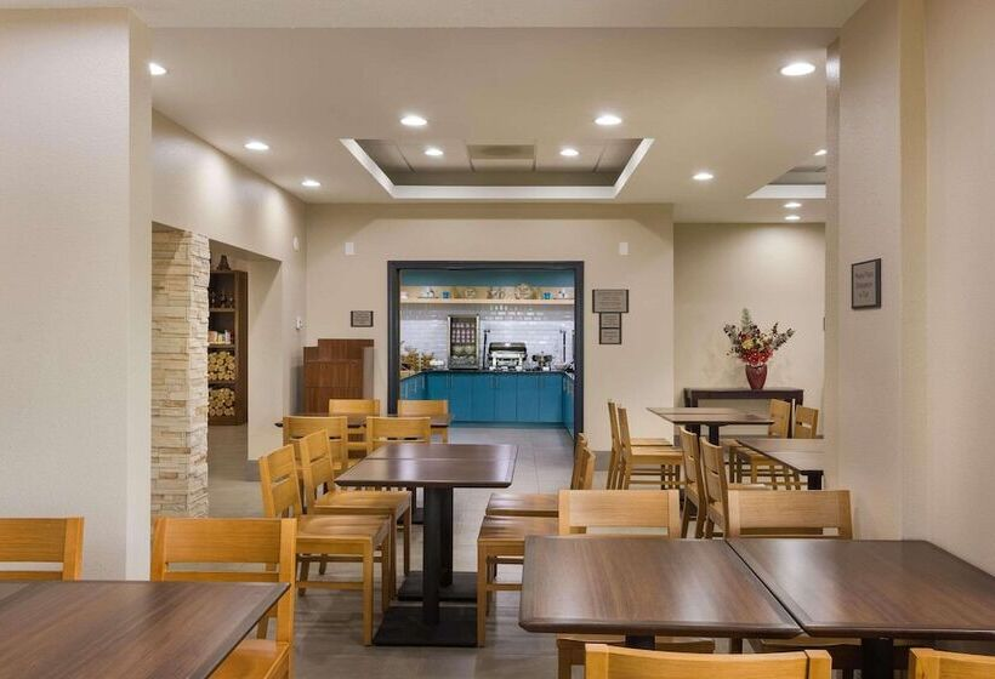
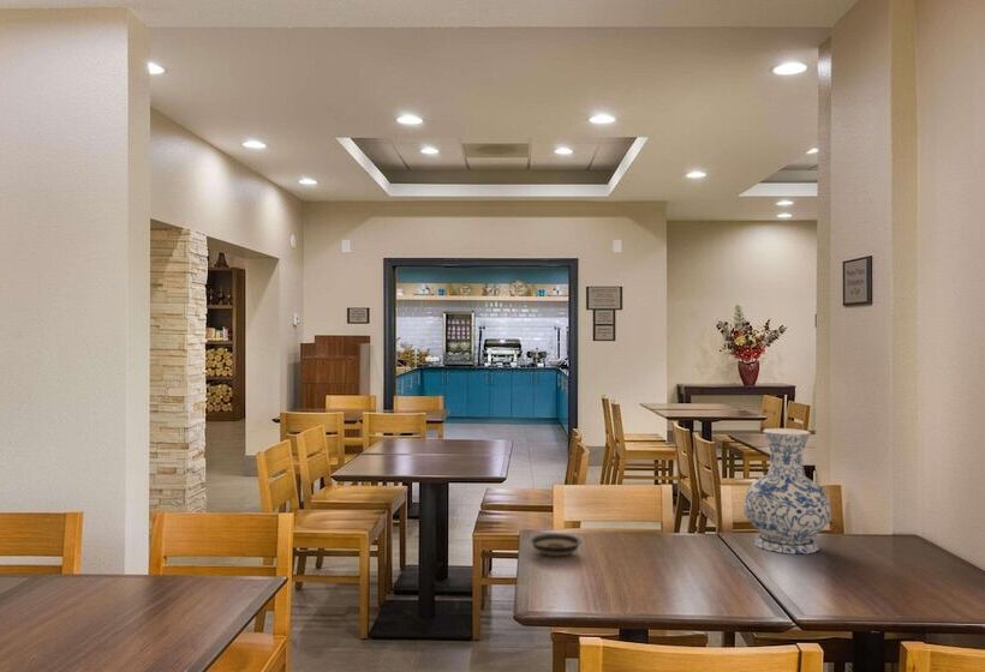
+ vase (786, 487)
+ saucer (555, 546)
